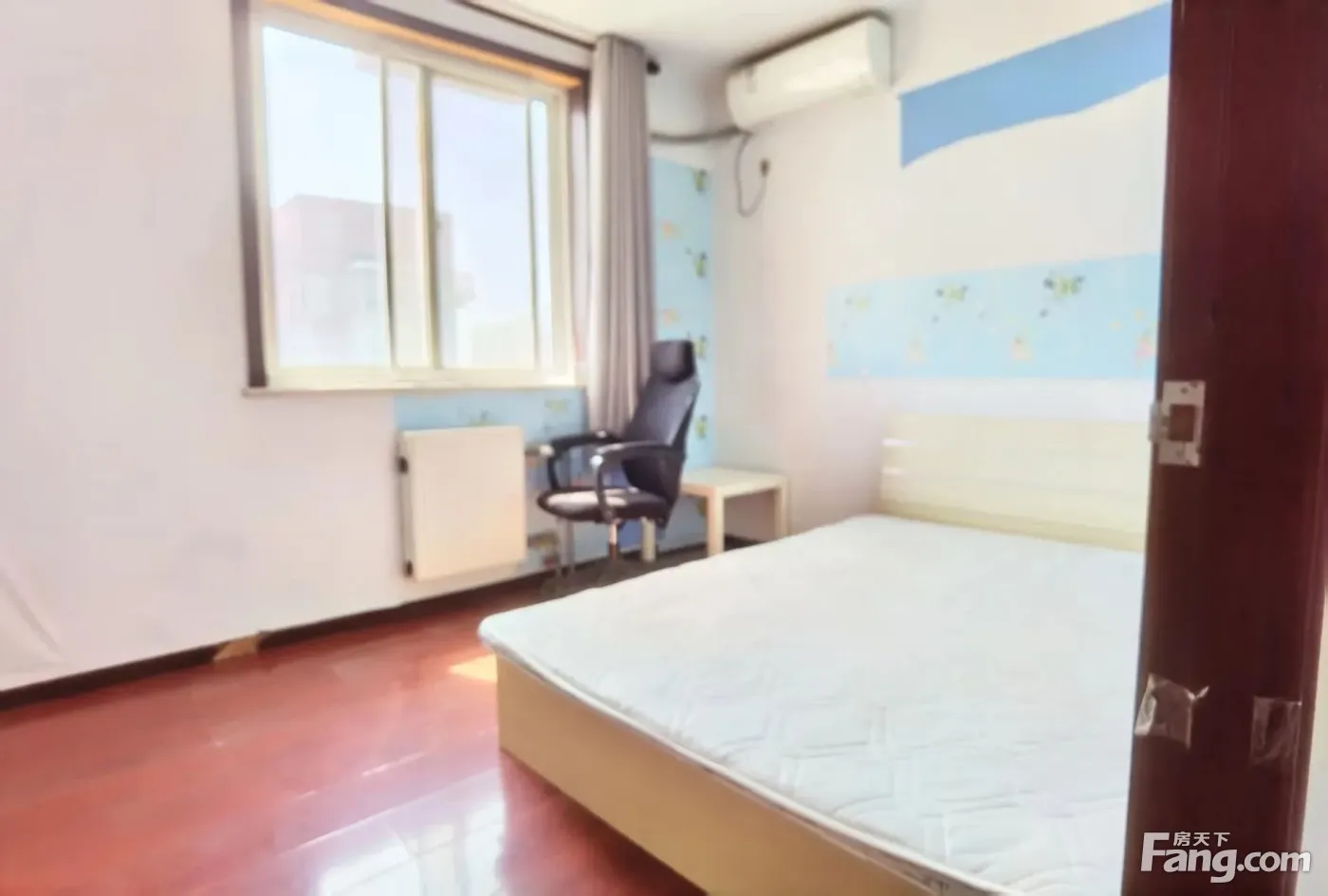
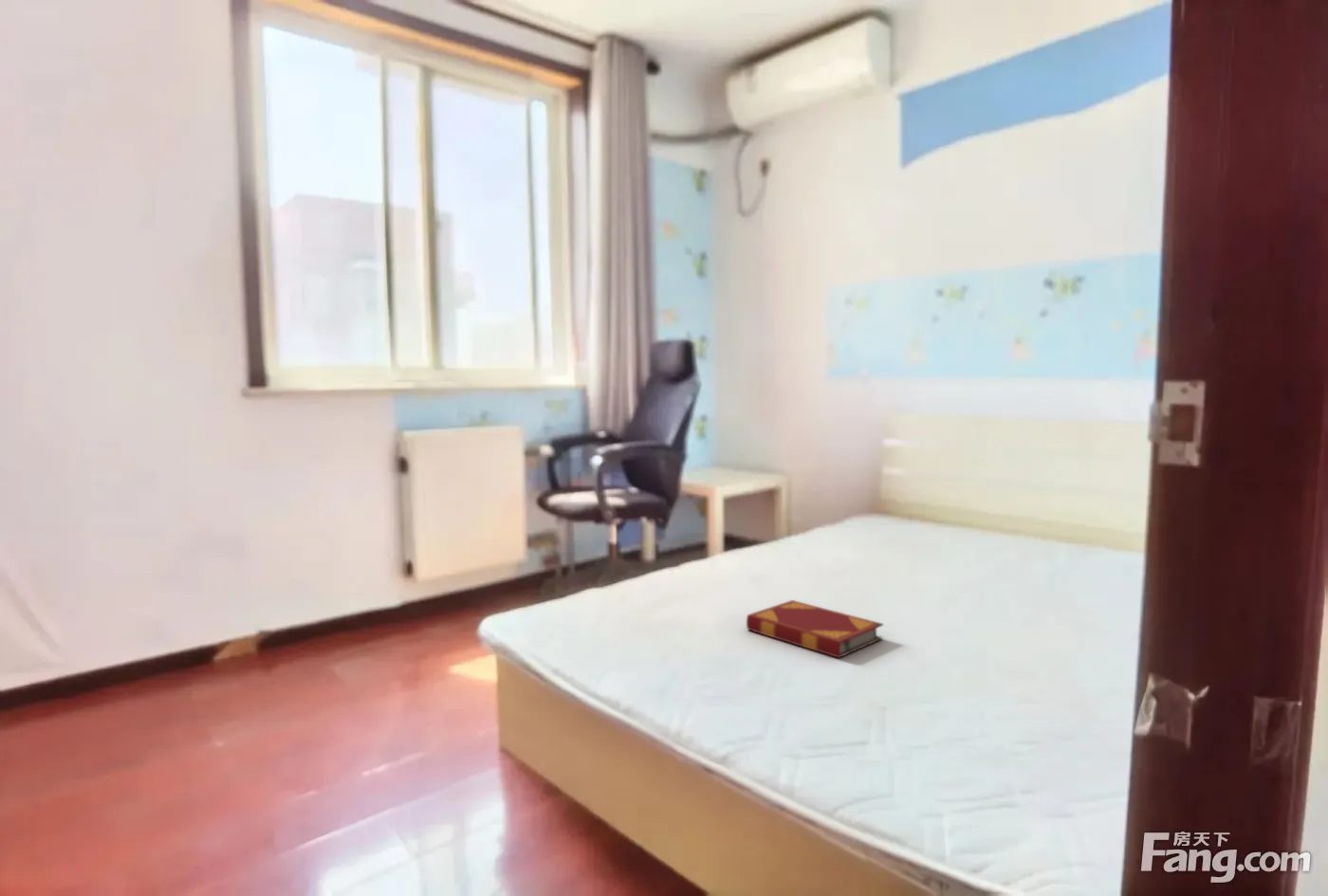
+ hardback book (813, 627)
